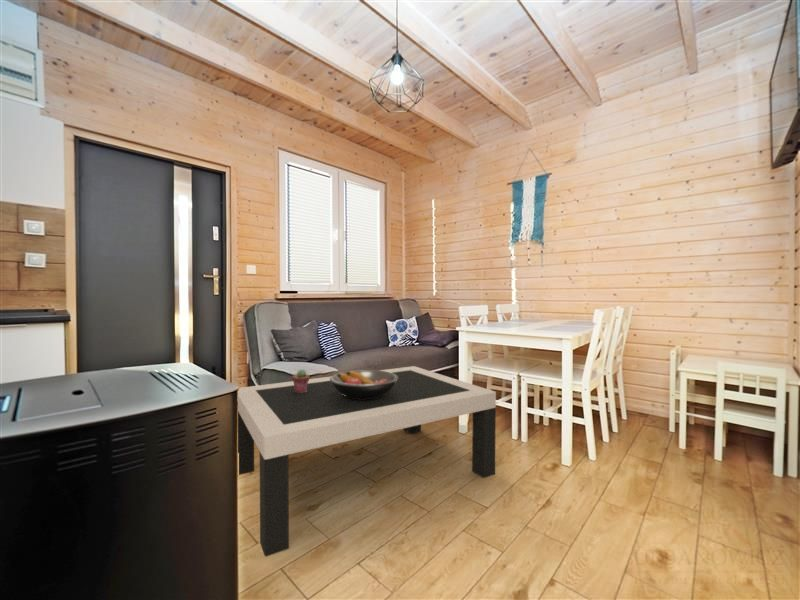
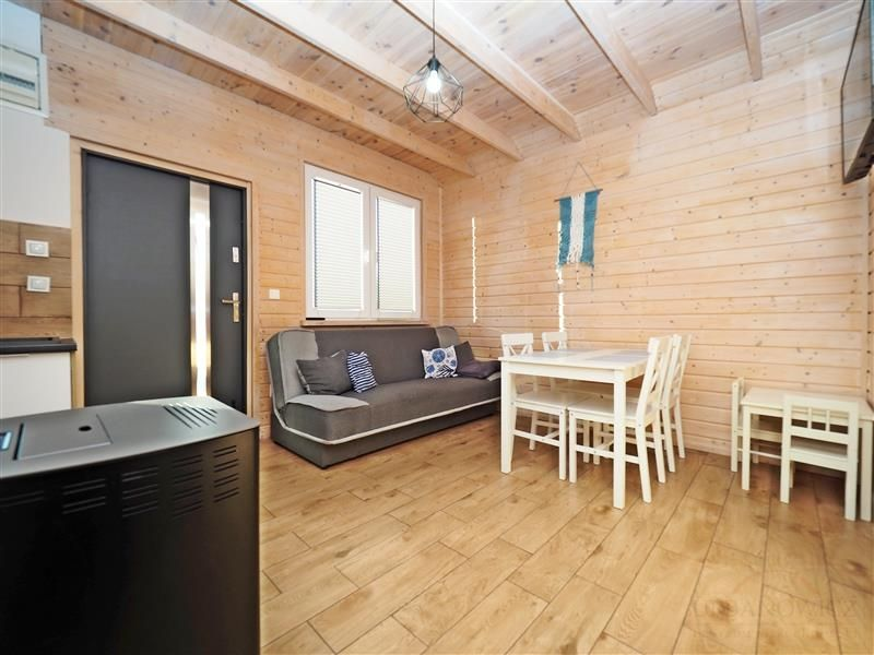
- fruit bowl (364, 383)
- potted succulent (300, 379)
- coffee table (363, 430)
